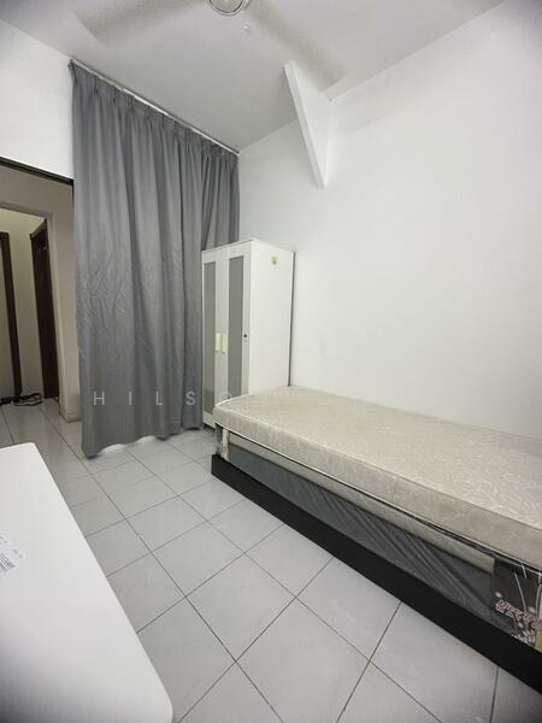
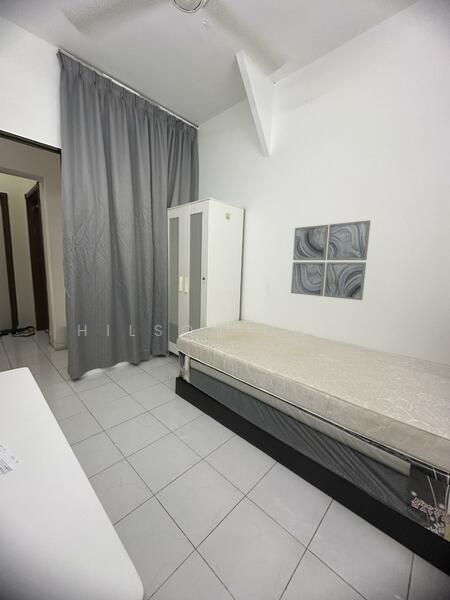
+ wall art (326, 262)
